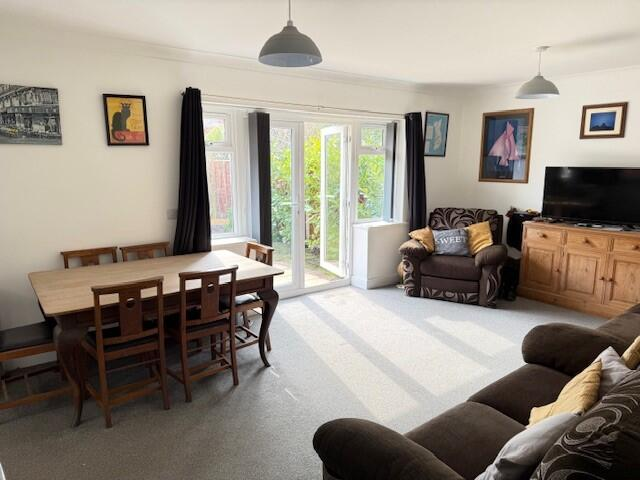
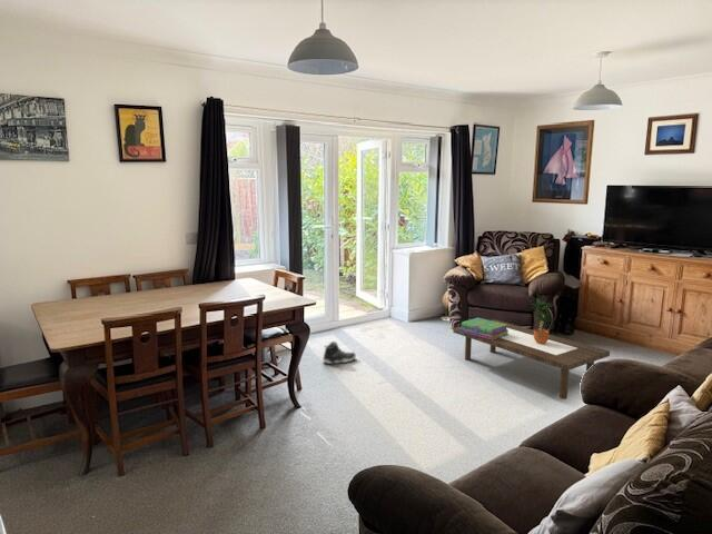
+ sneaker (339, 352)
+ potted plant (541, 317)
+ coffee table (524, 355)
+ stack of books (484, 327)
